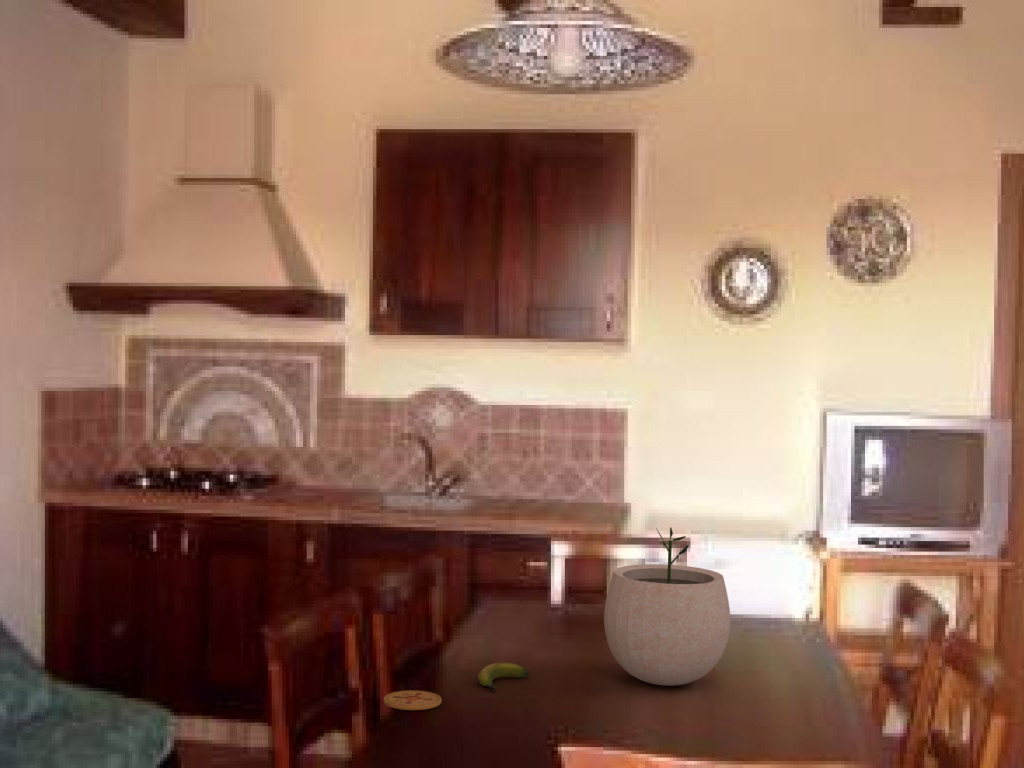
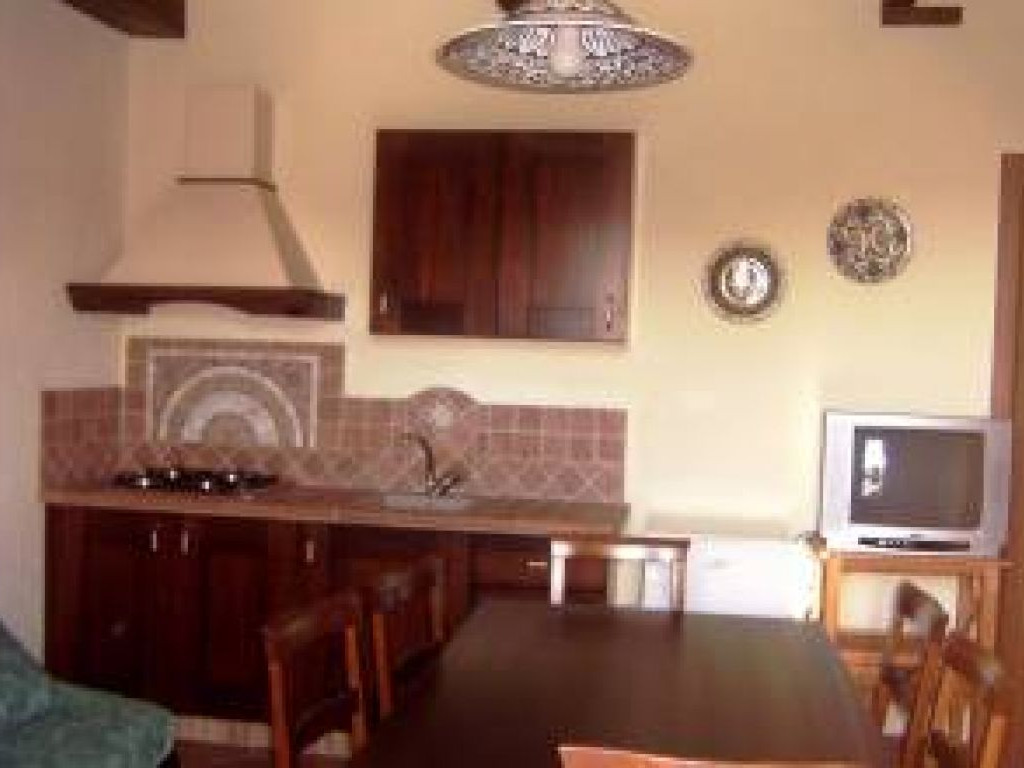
- plant pot (667, 603)
- coaster (412, 700)
- banana (500, 675)
